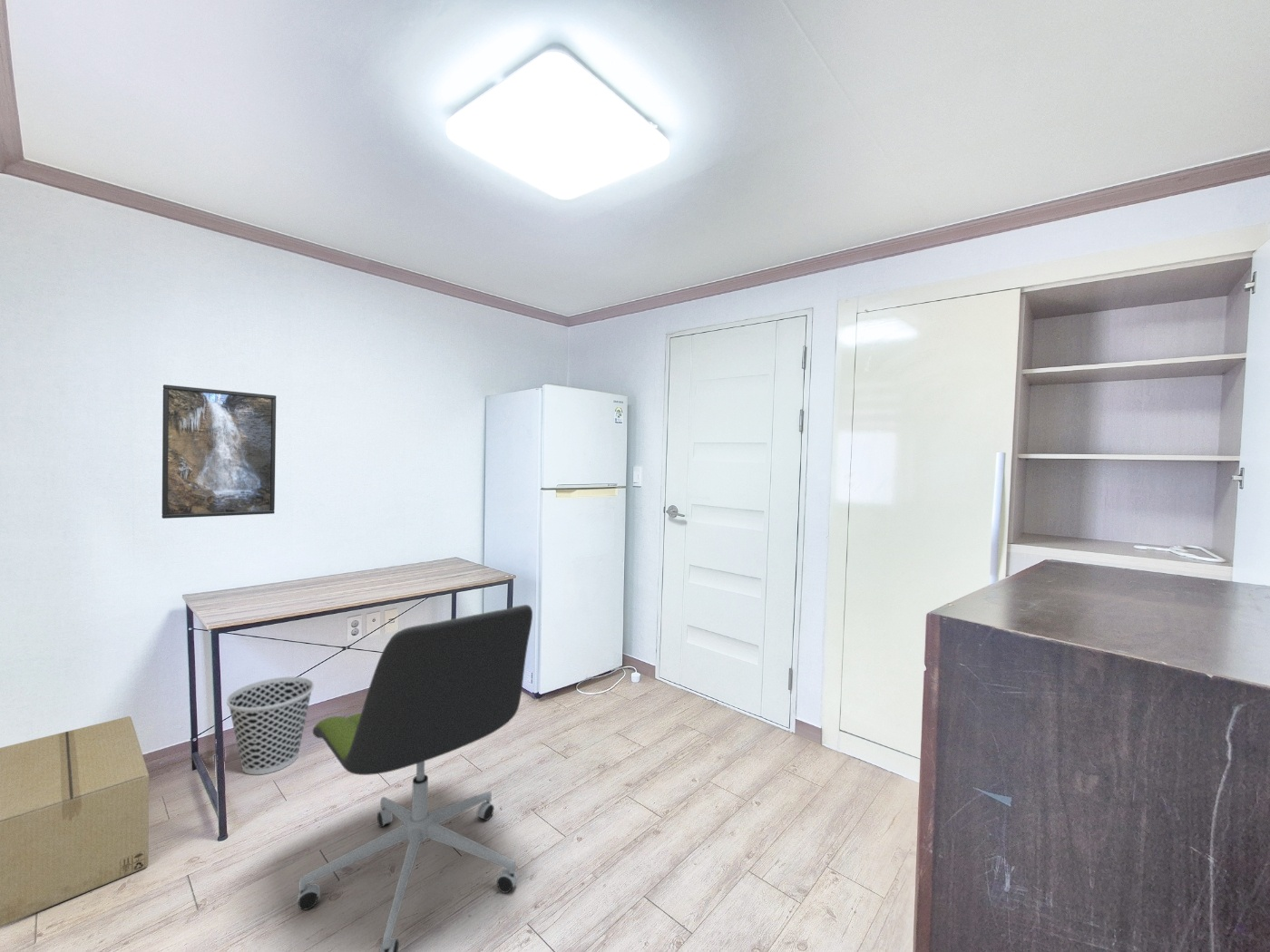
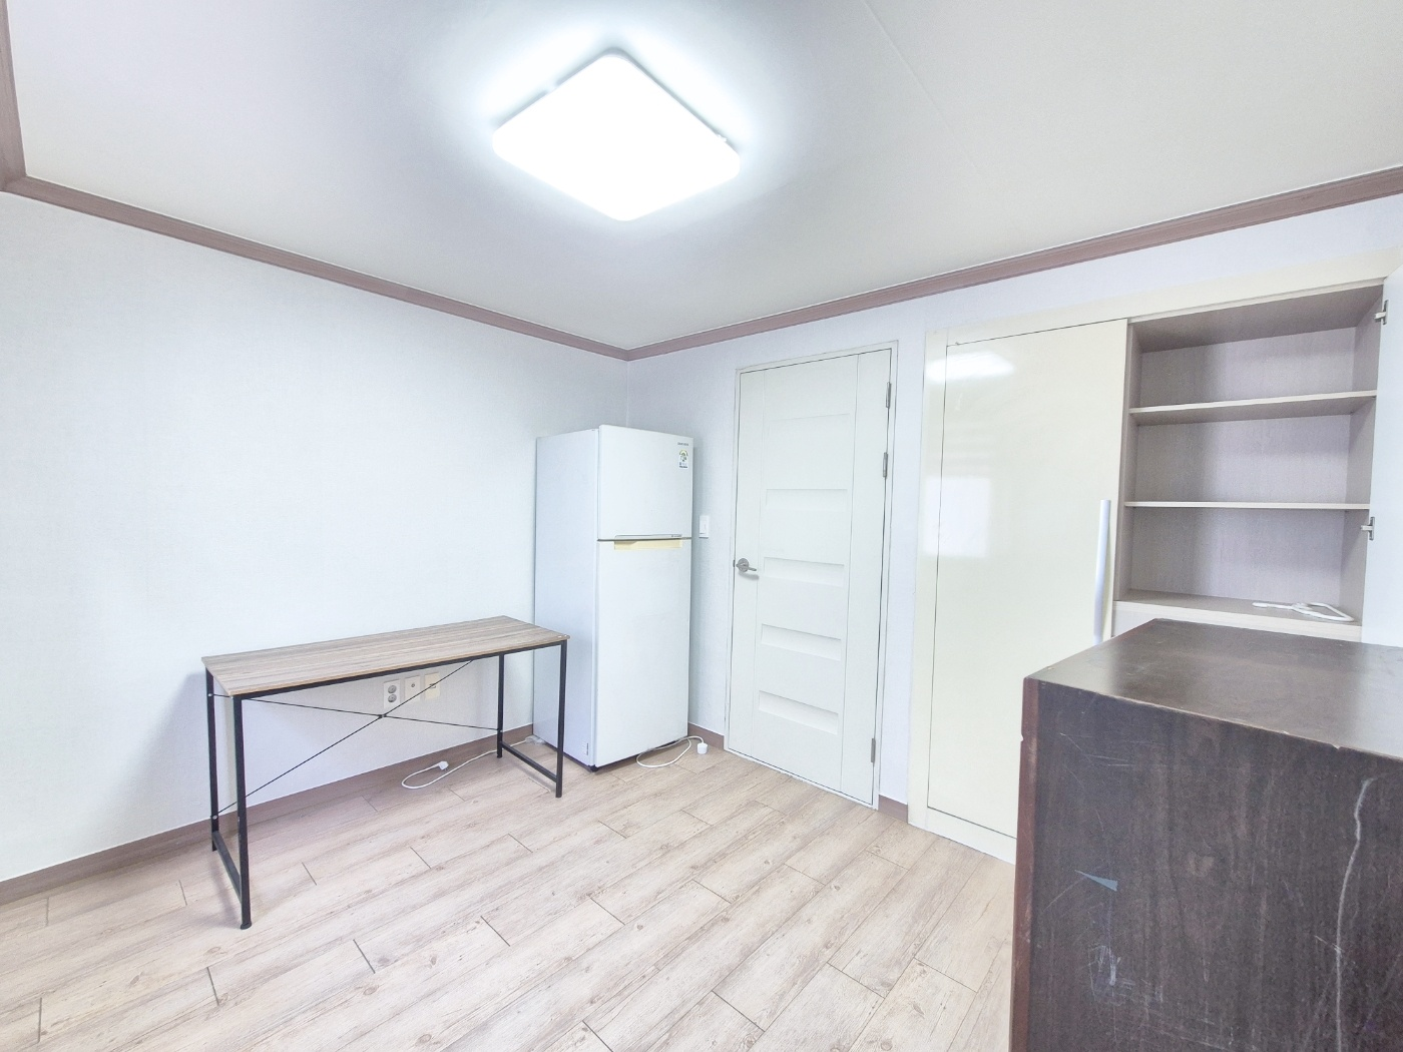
- cardboard box (65, 807)
- wastebasket (271, 725)
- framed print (222, 453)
- office chair (422, 733)
